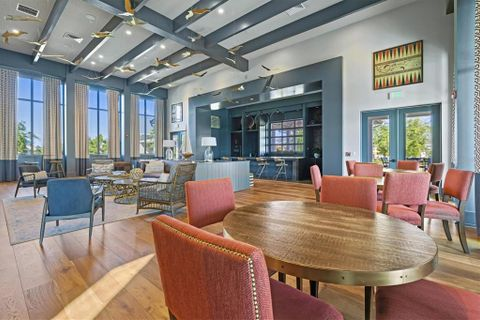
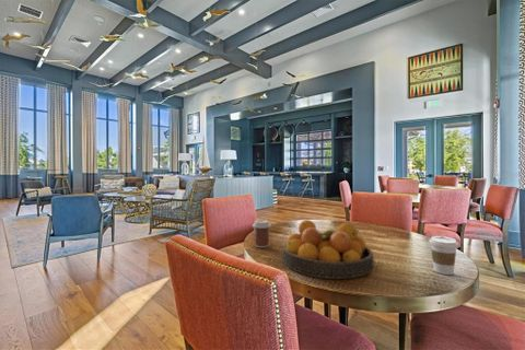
+ fruit bowl (326, 242)
+ coffee cup (261, 233)
+ coffee cup (443, 255)
